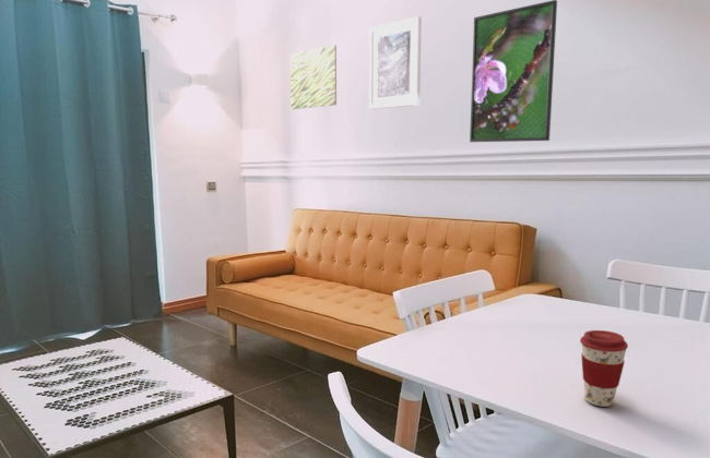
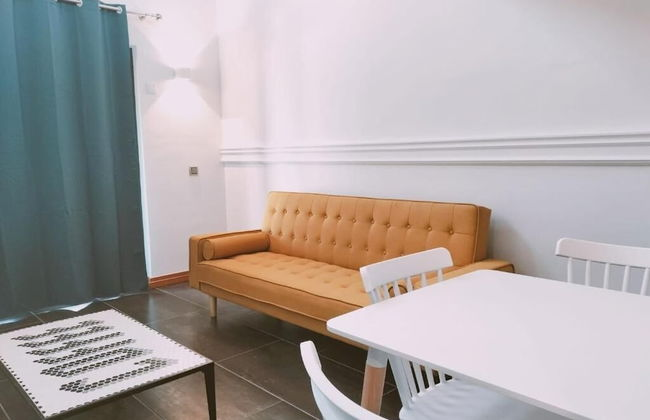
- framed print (510, 76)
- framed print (393, 65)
- wall art (312, 79)
- coffee cup (601, 367)
